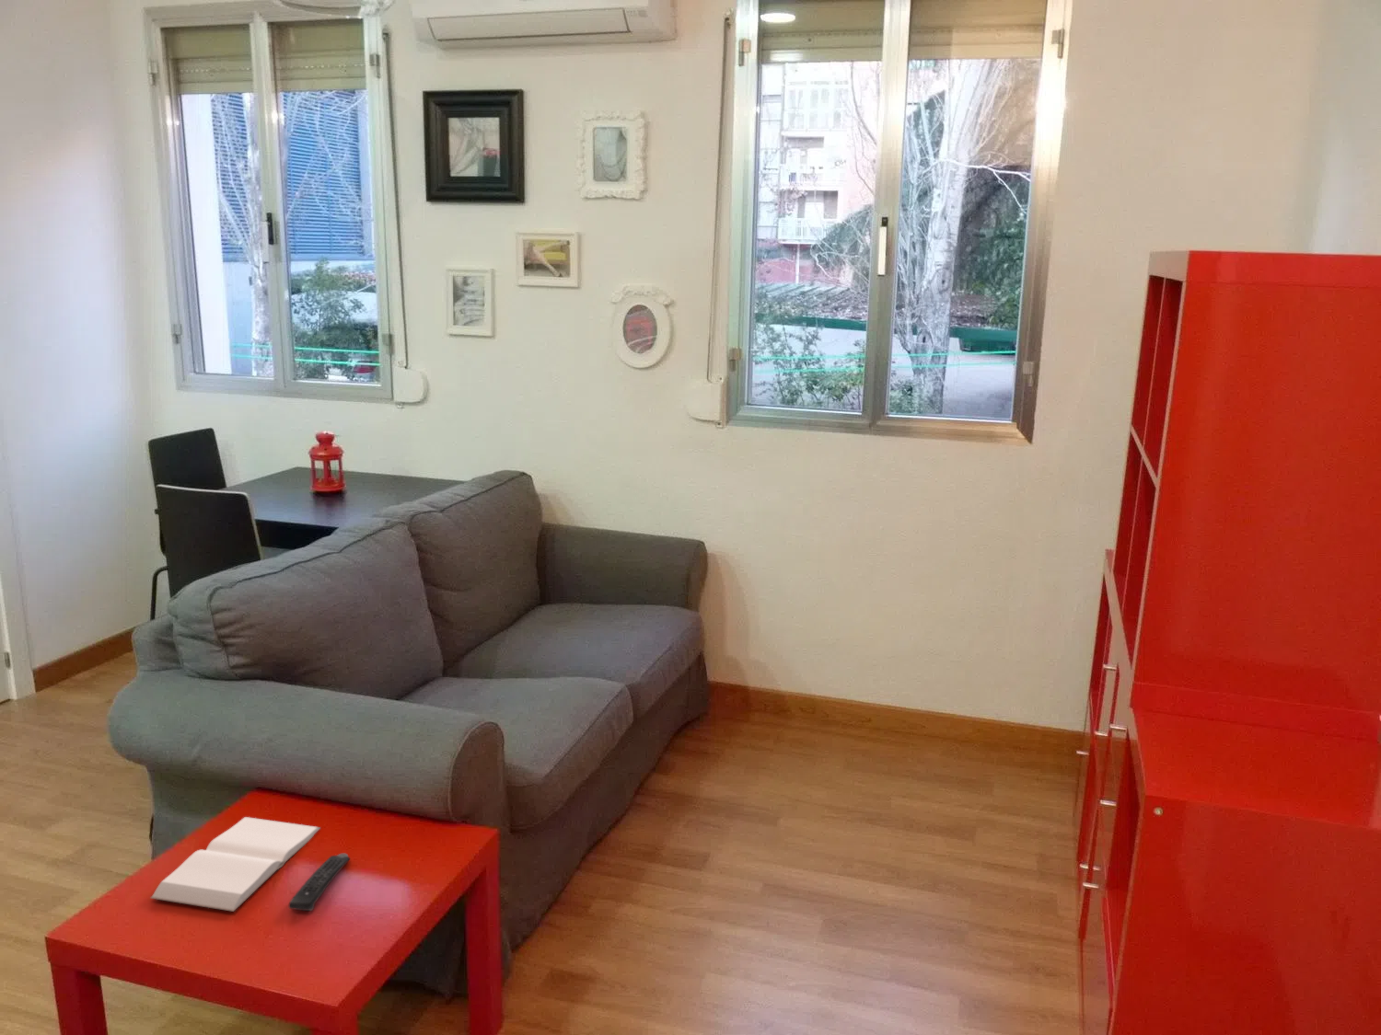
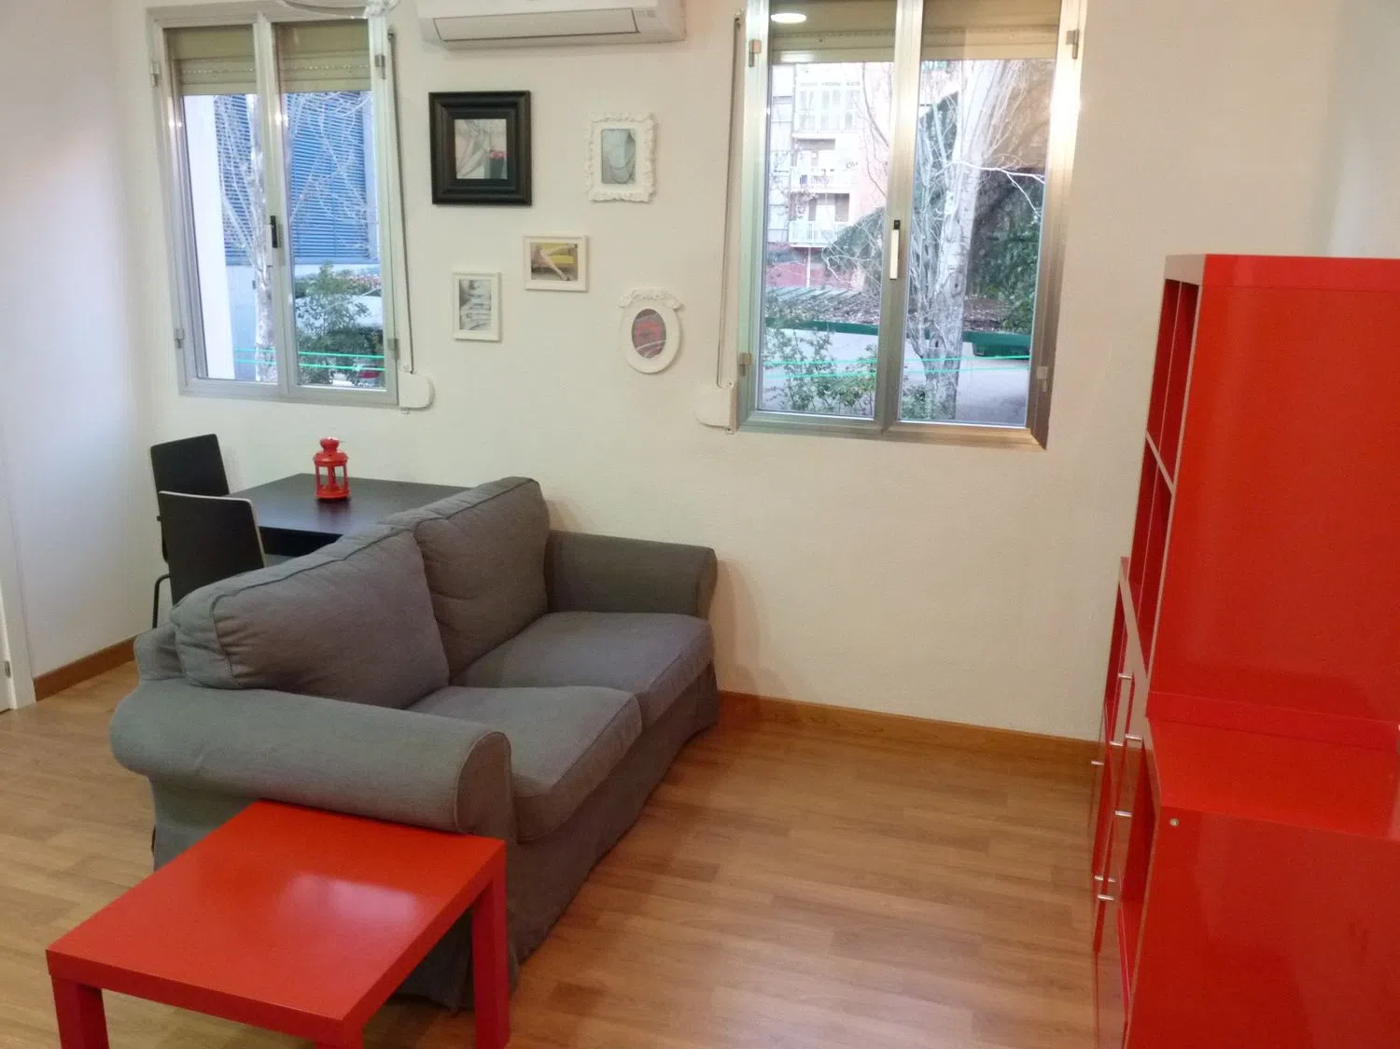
- book (240, 856)
- remote control (322, 878)
